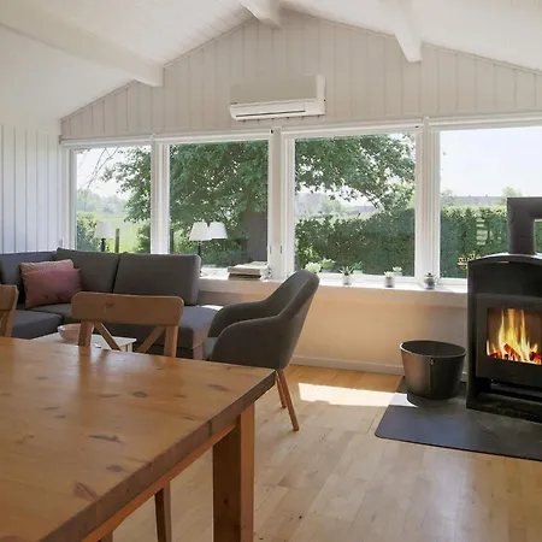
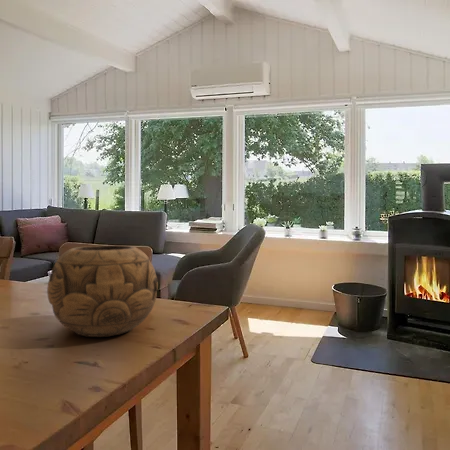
+ decorative bowl (104, 288)
